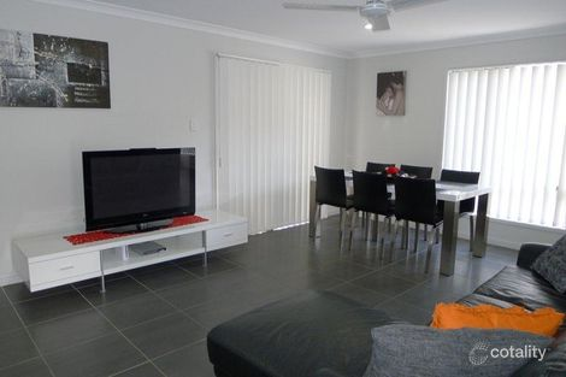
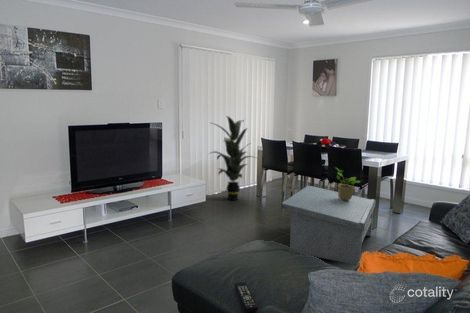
+ indoor plant (230, 158)
+ potted plant (345, 182)
+ coffee table (330, 220)
+ remote control (245, 296)
